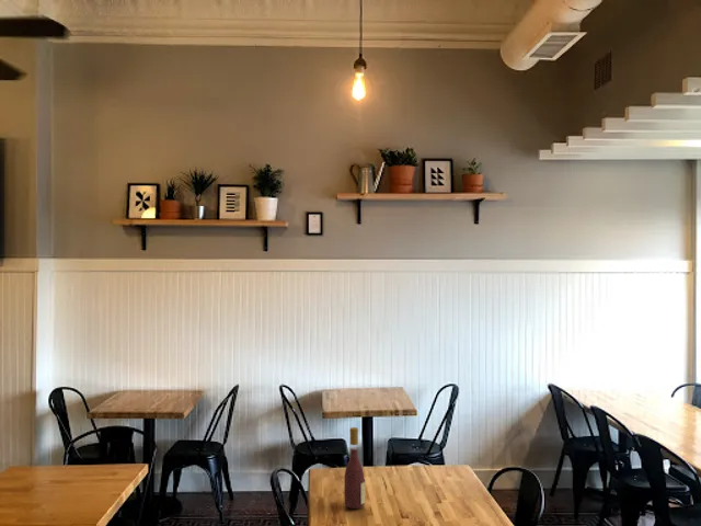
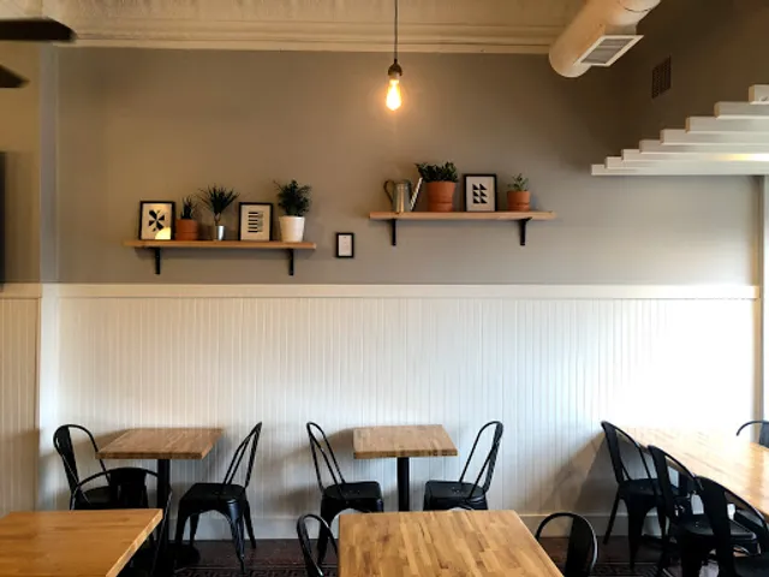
- wine bottle (354, 467)
